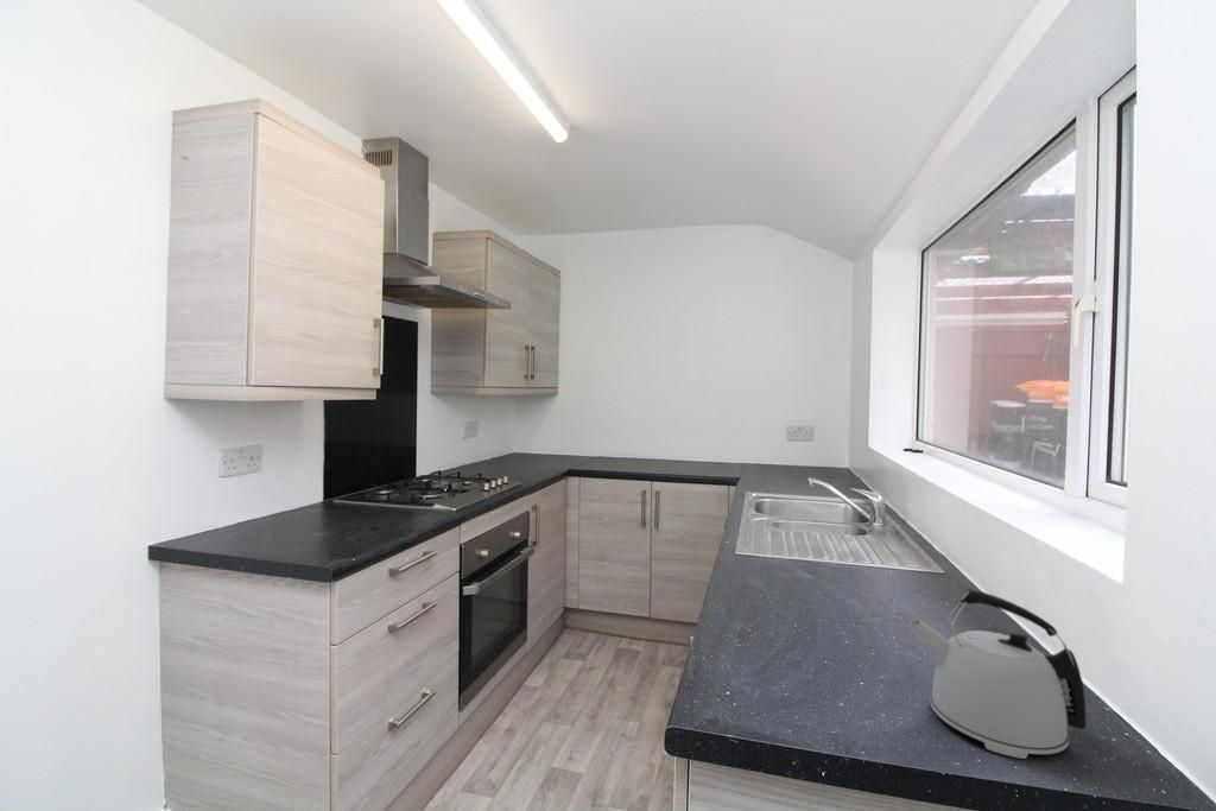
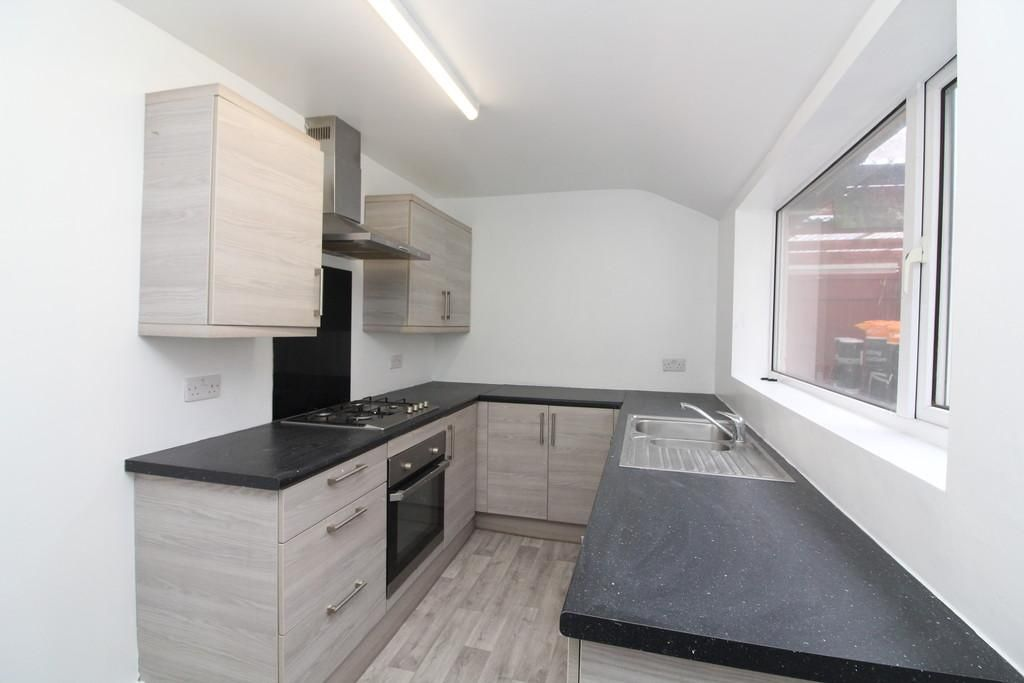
- kettle (993, 658)
